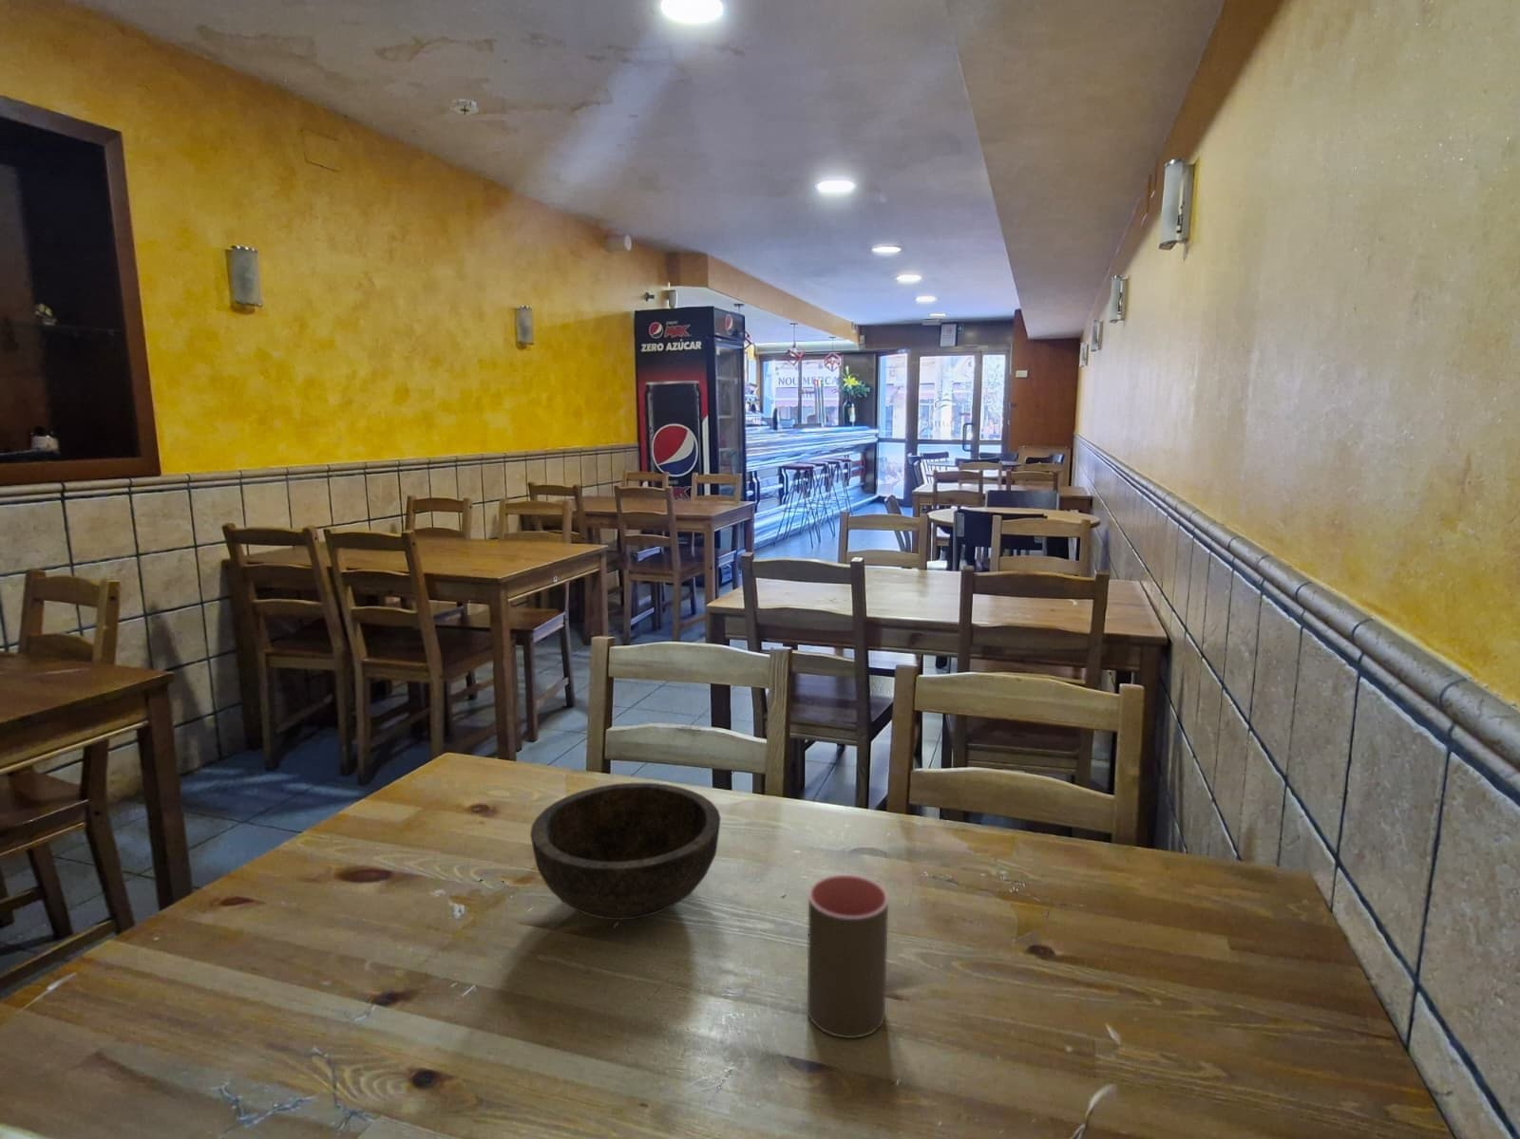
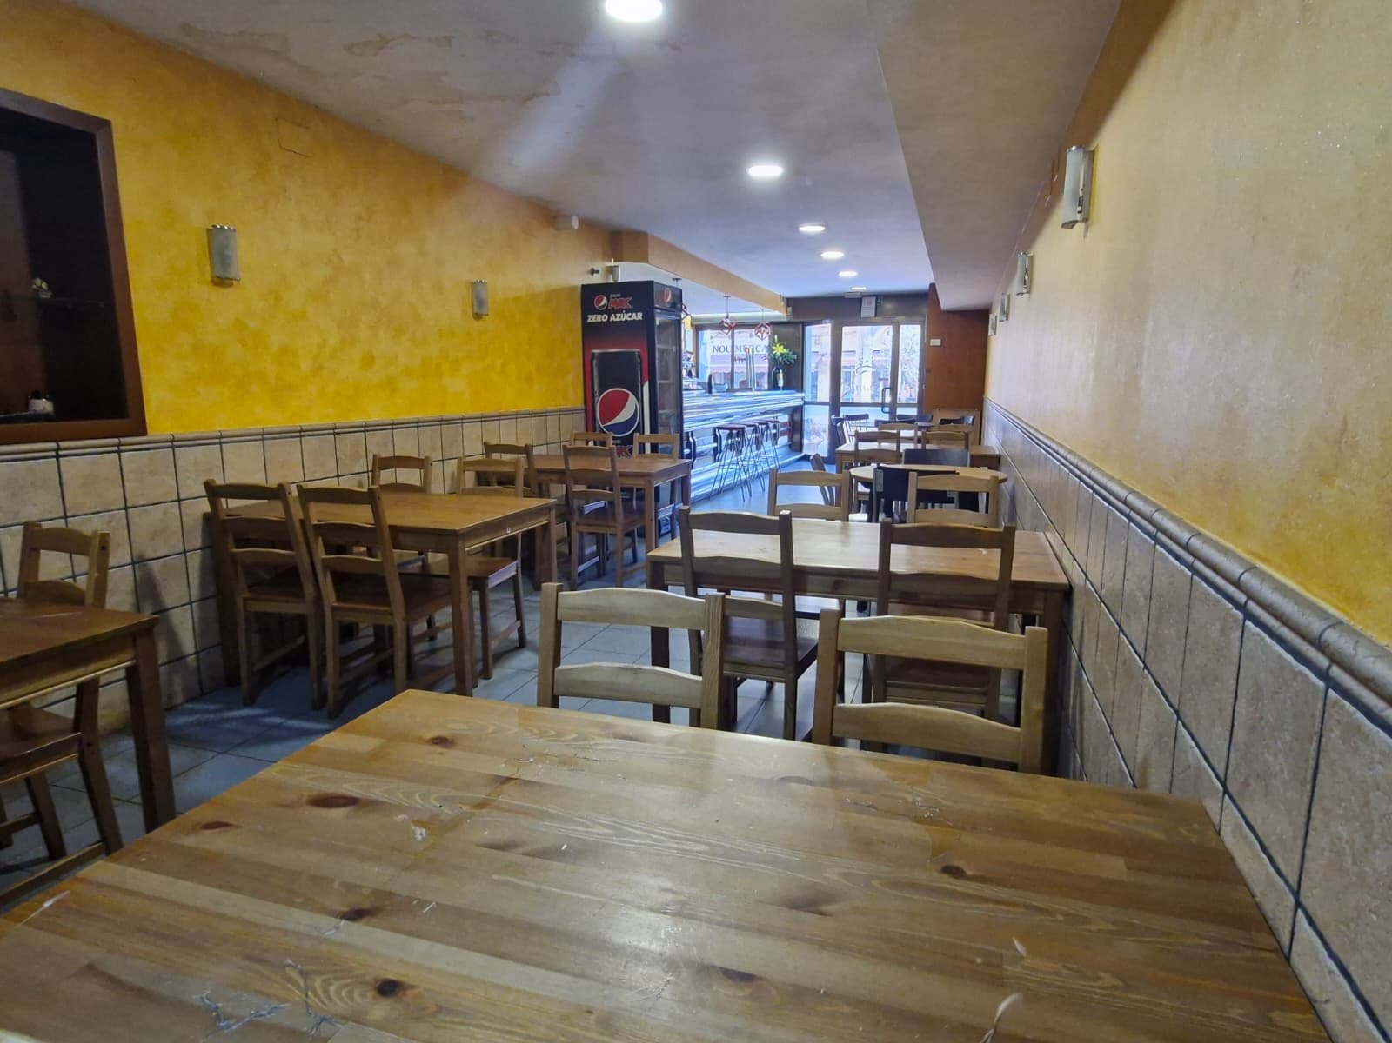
- cup (846, 954)
- bowl (628, 861)
- smoke detector (463, 106)
